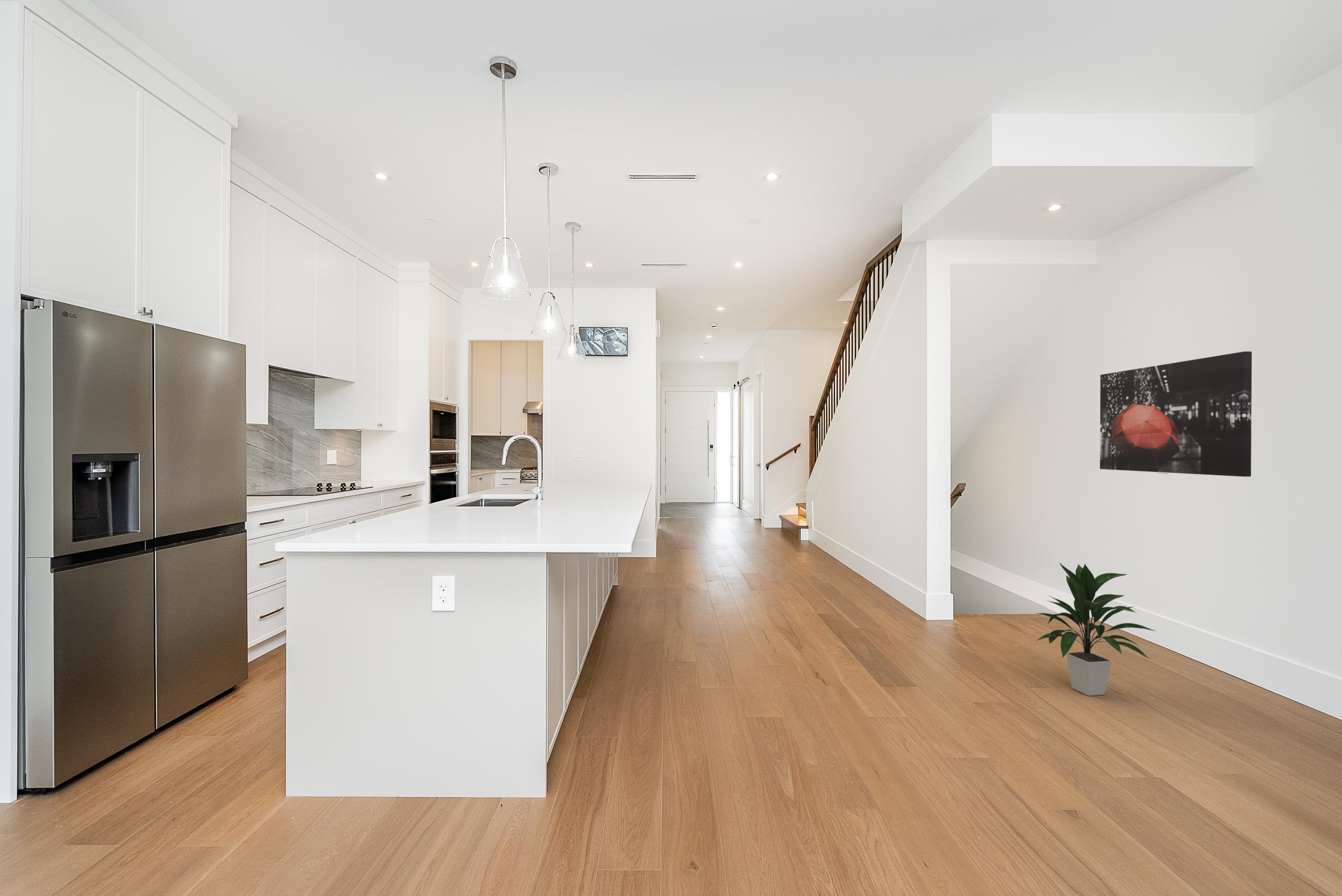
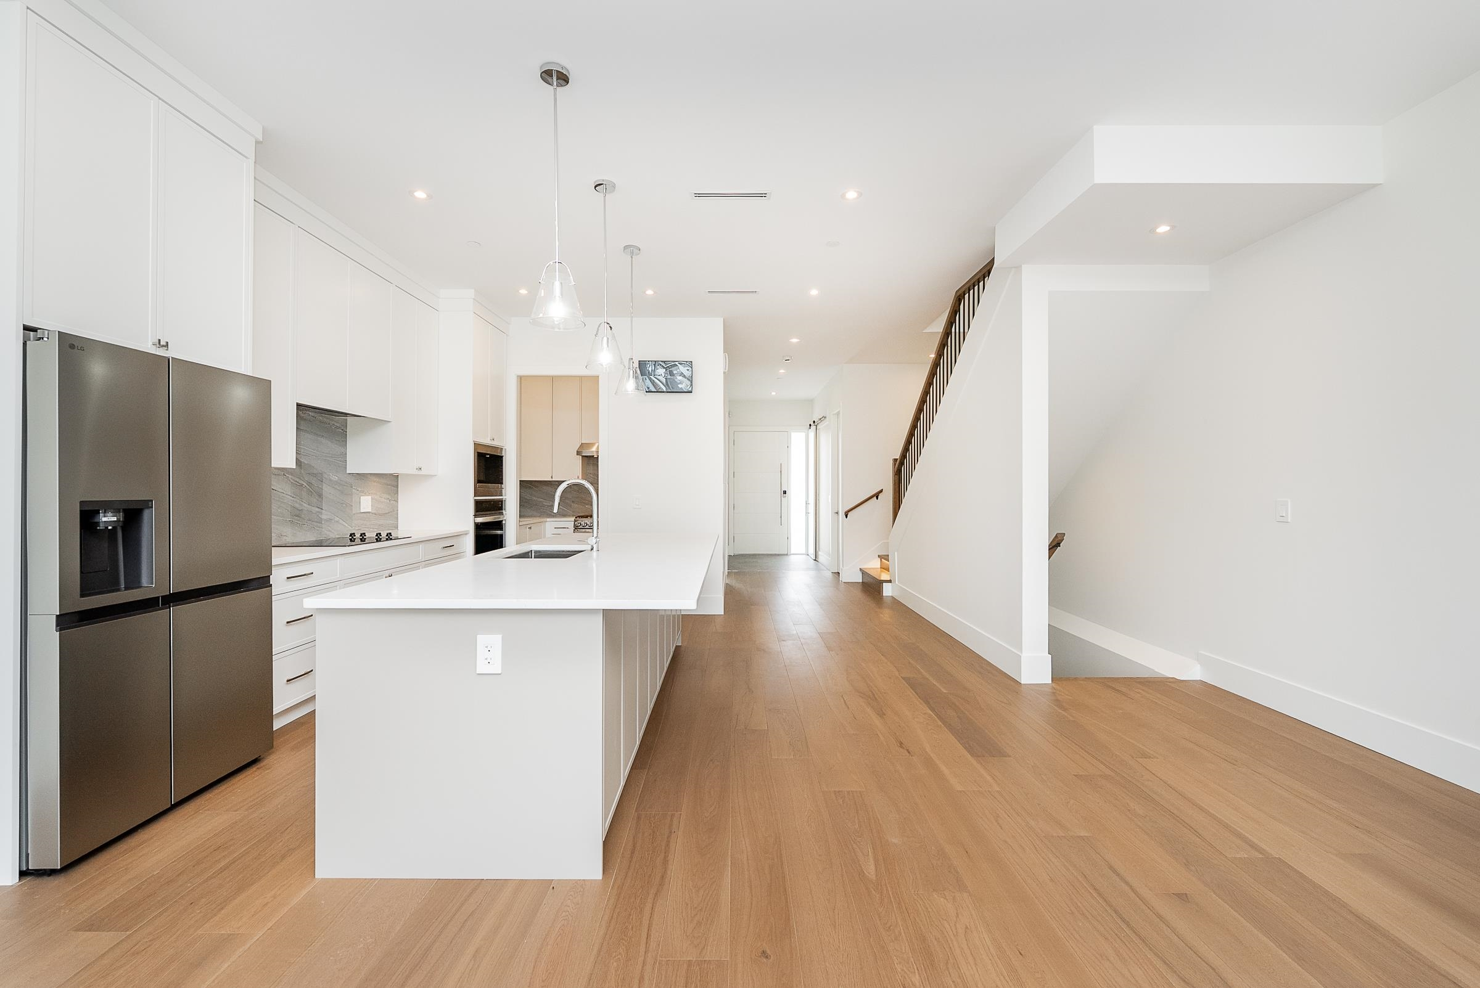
- wall art (1165, 418)
- indoor plant (1087, 625)
